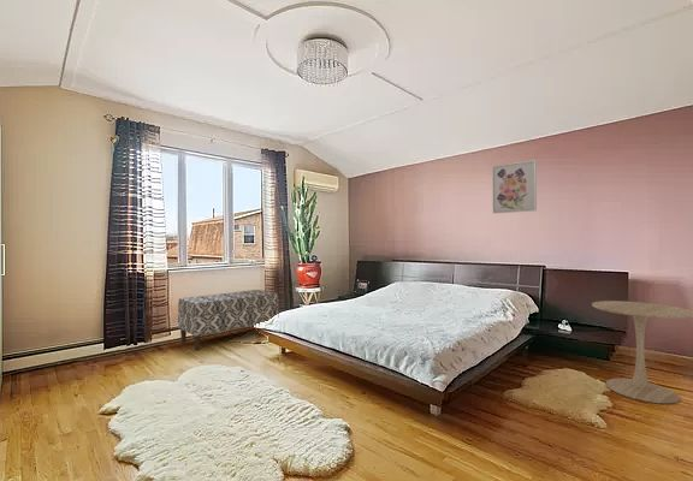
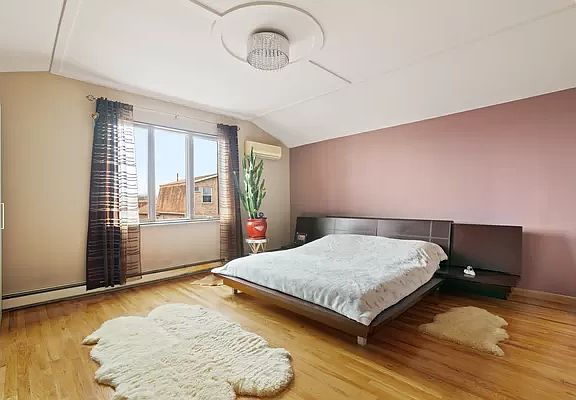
- wall art (514, 188)
- bench (230, 316)
- side table (640, 349)
